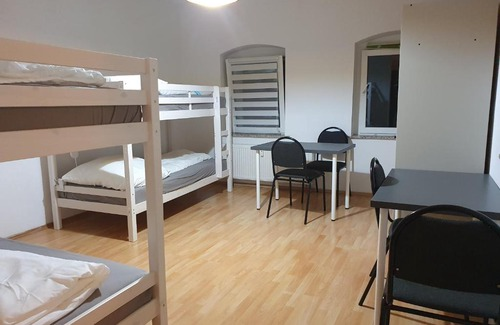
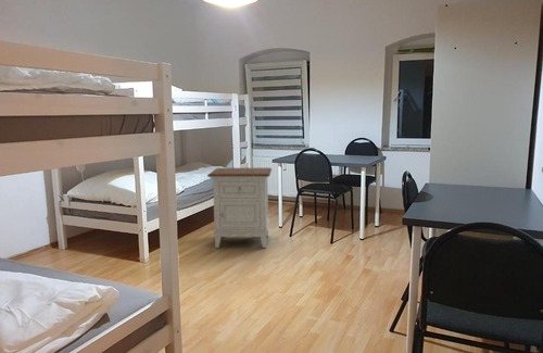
+ nightstand (241, 206)
